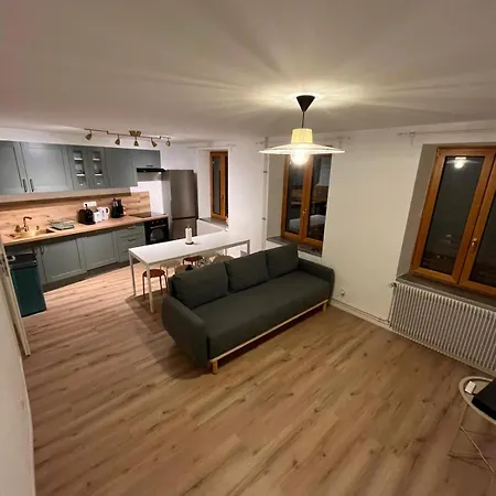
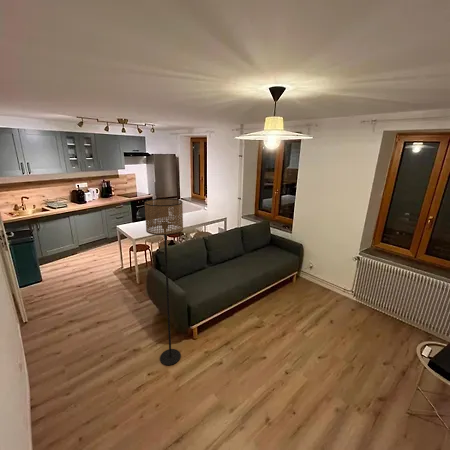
+ floor lamp (167, 286)
